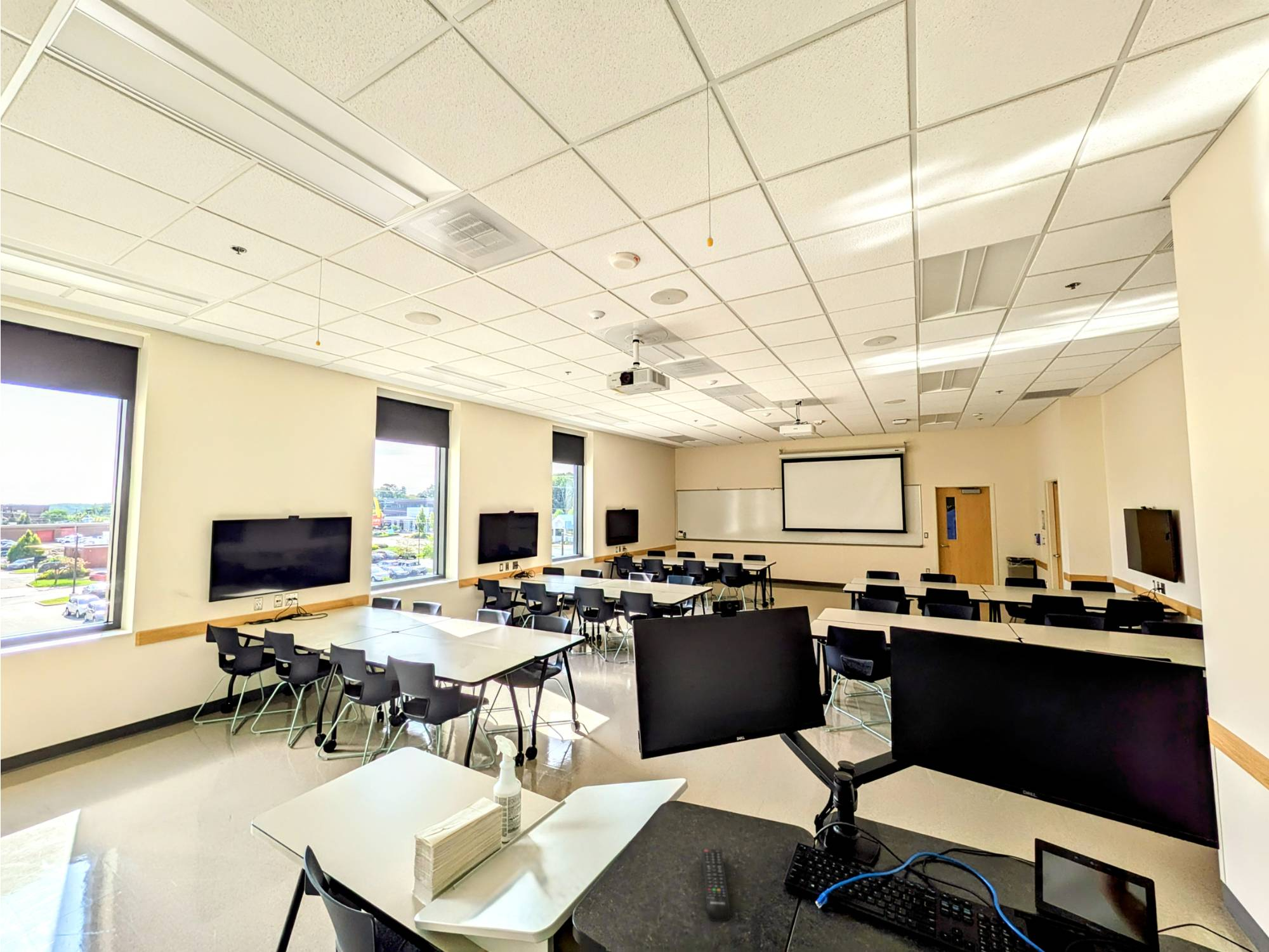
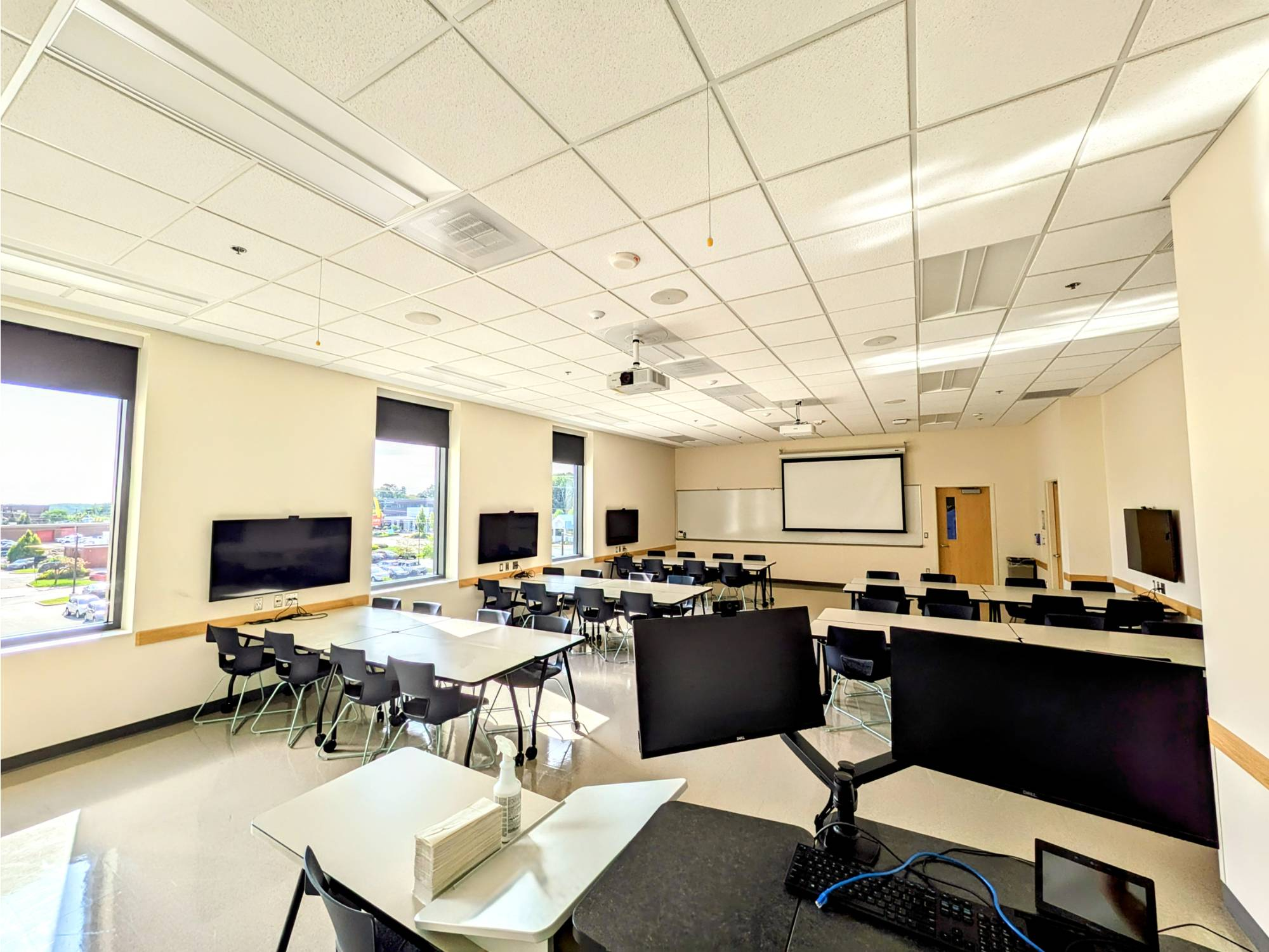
- remote control (714, 879)
